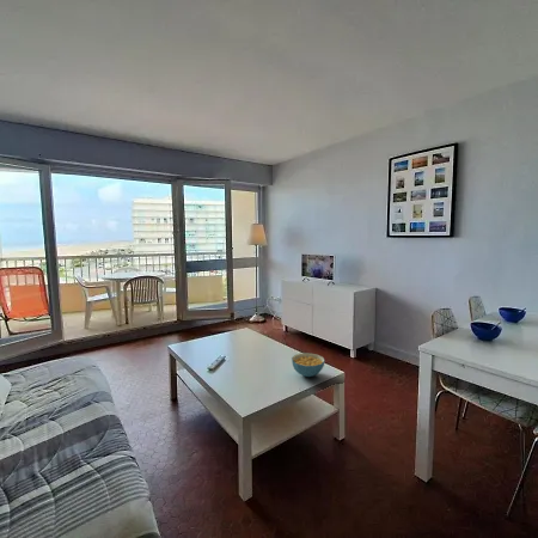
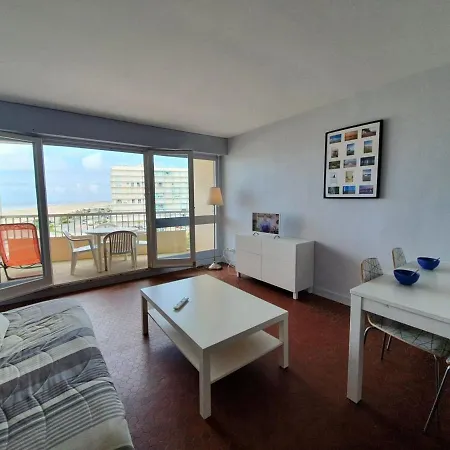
- cereal bowl (307, 366)
